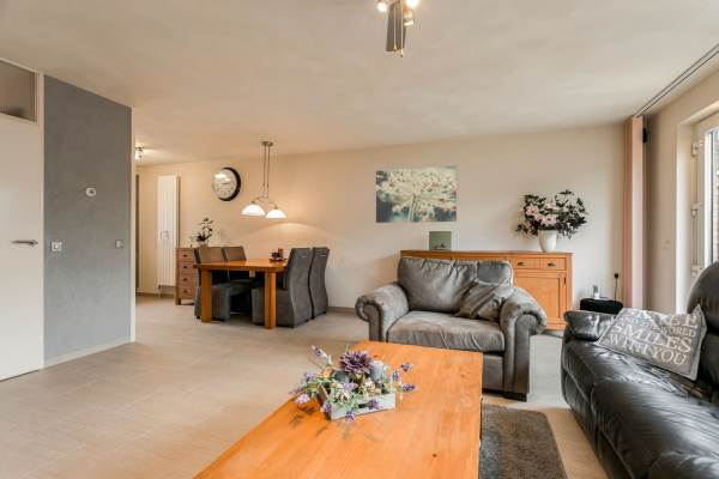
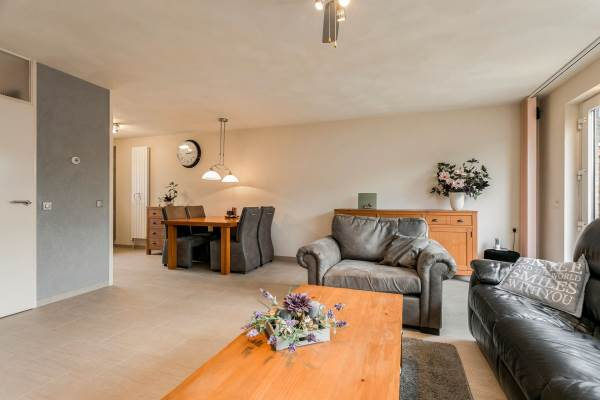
- wall art (415, 195)
